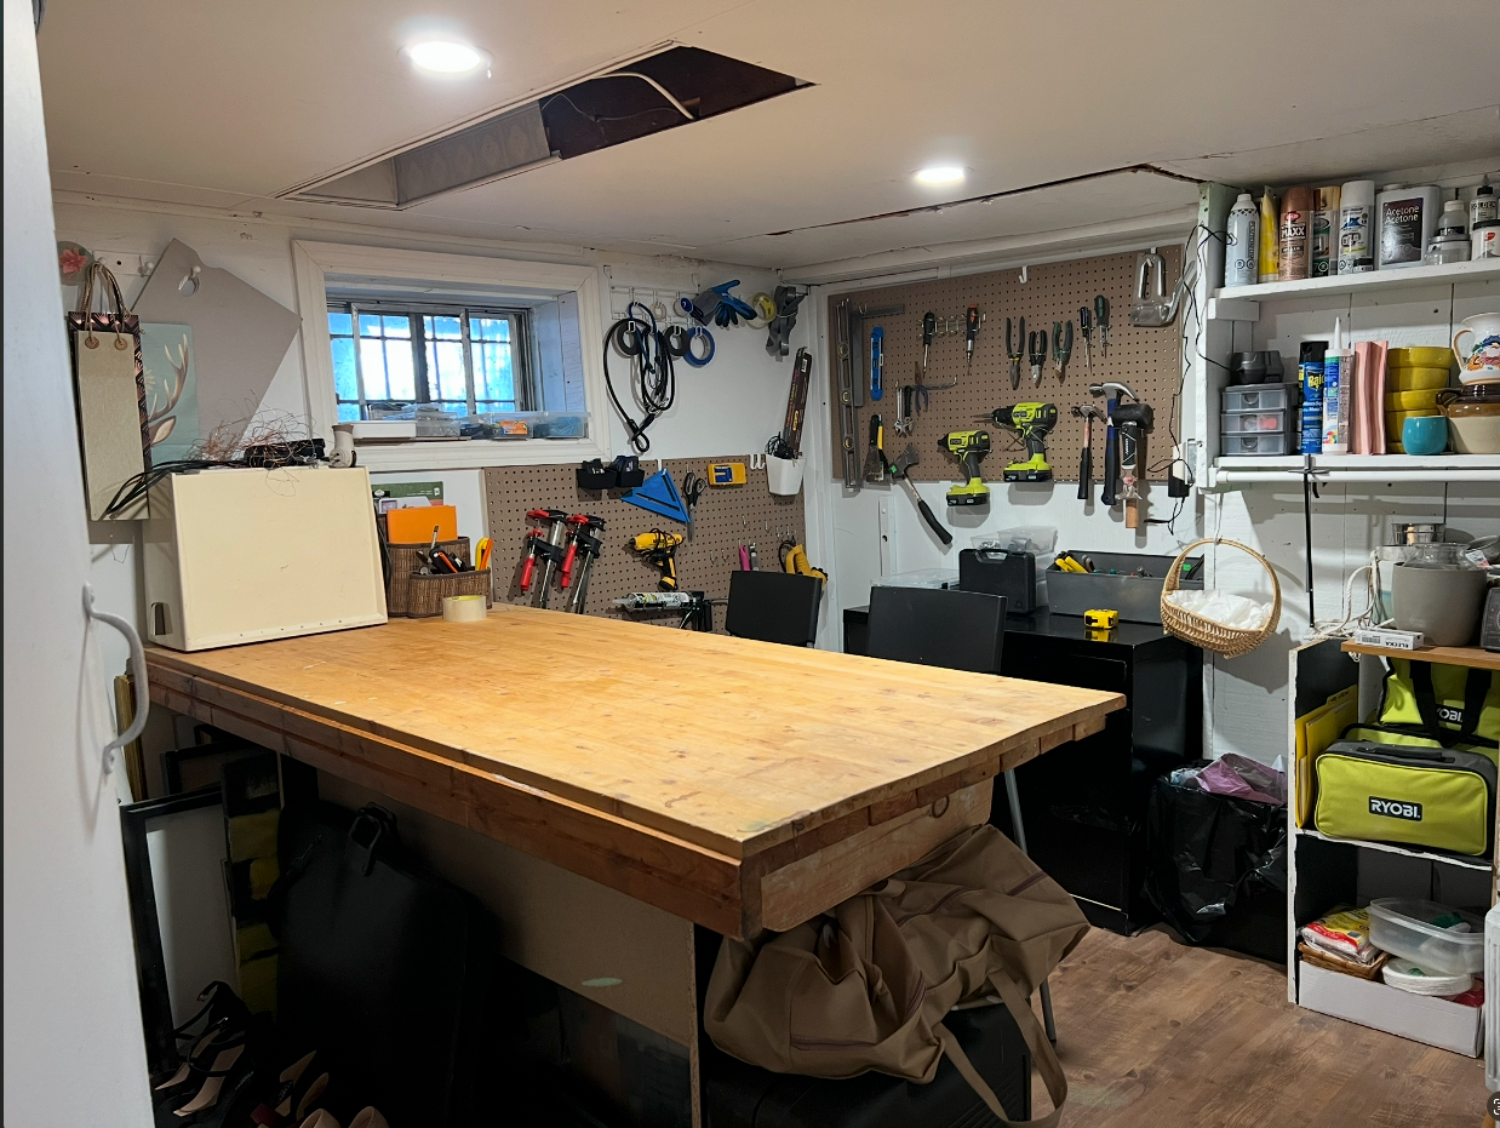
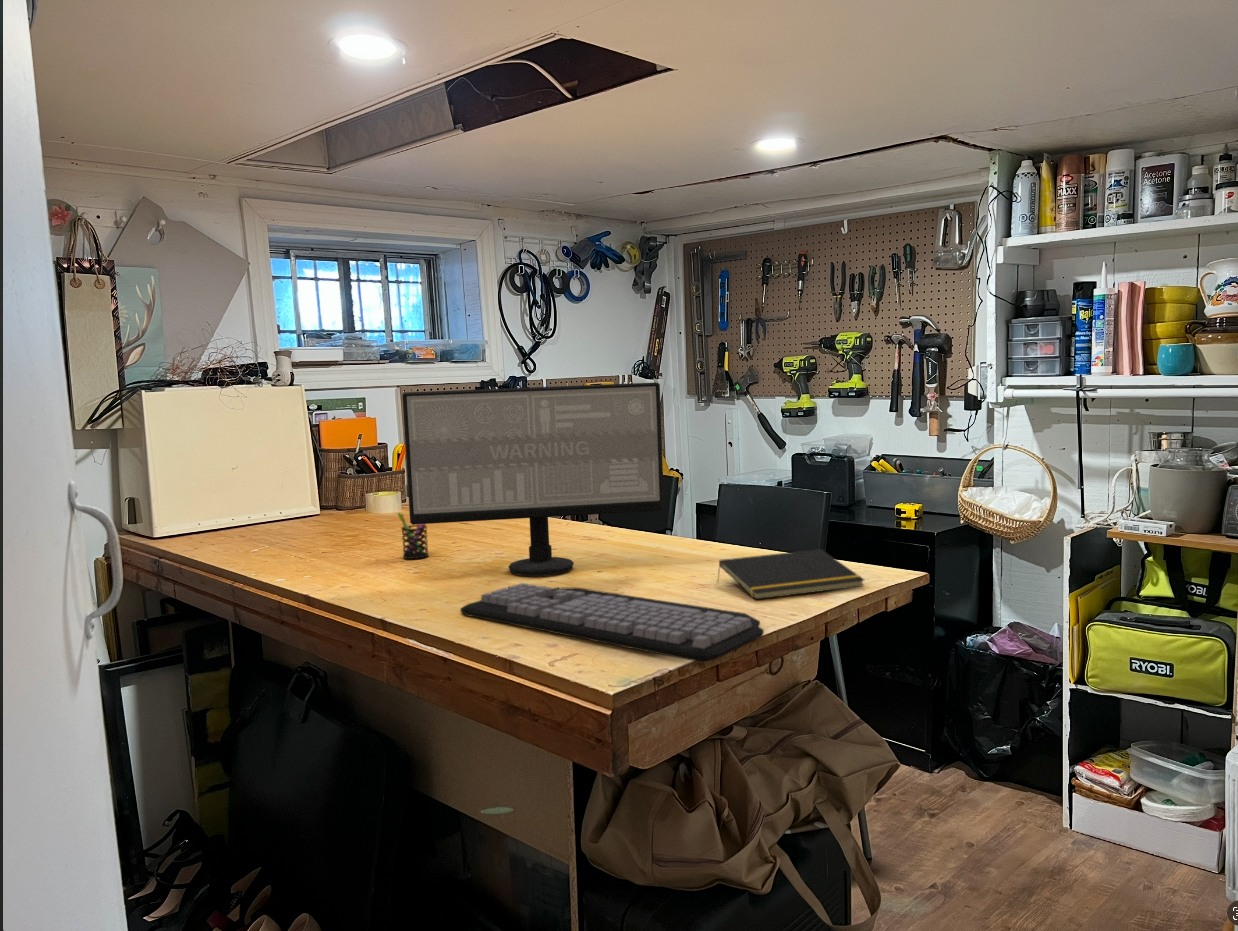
+ pen holder (412, 530)
+ computer monitor (537, 479)
+ notepad (790, 572)
+ keyboard (613, 611)
